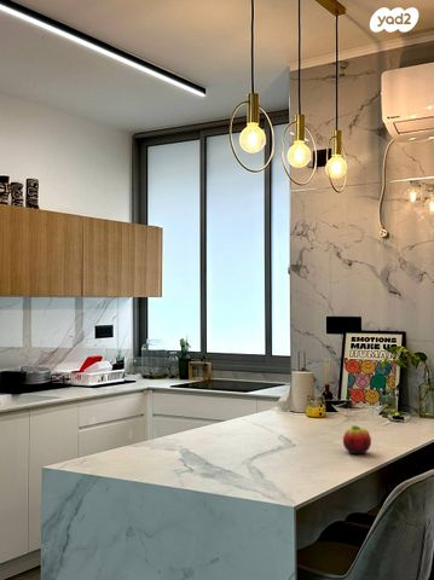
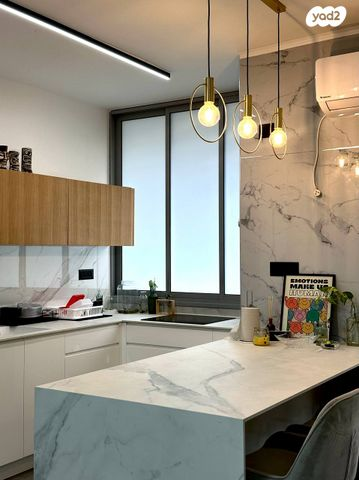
- fruit (357, 439)
